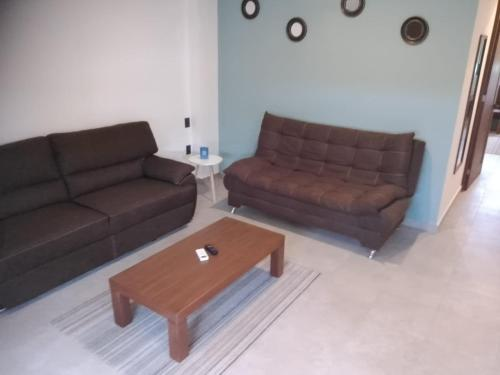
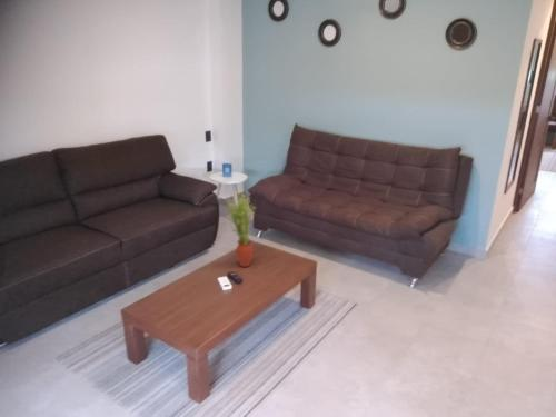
+ potted plant (239, 229)
